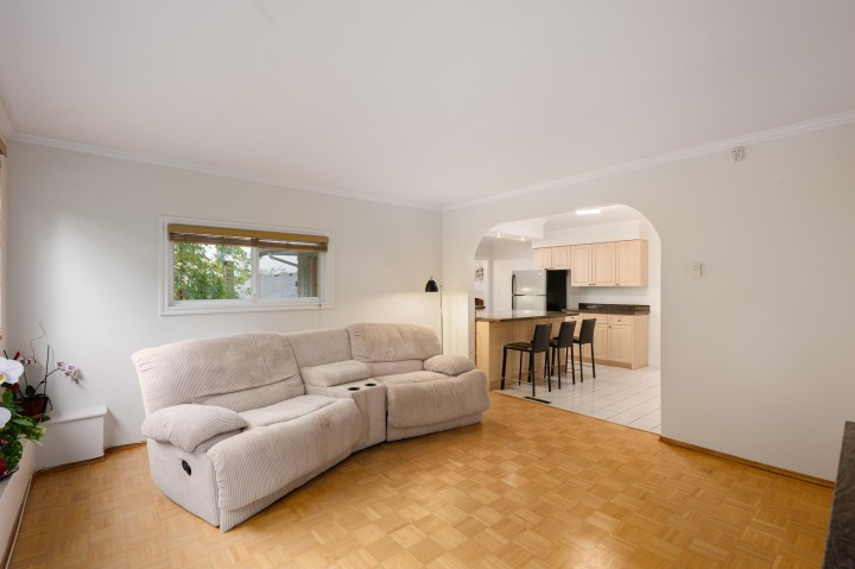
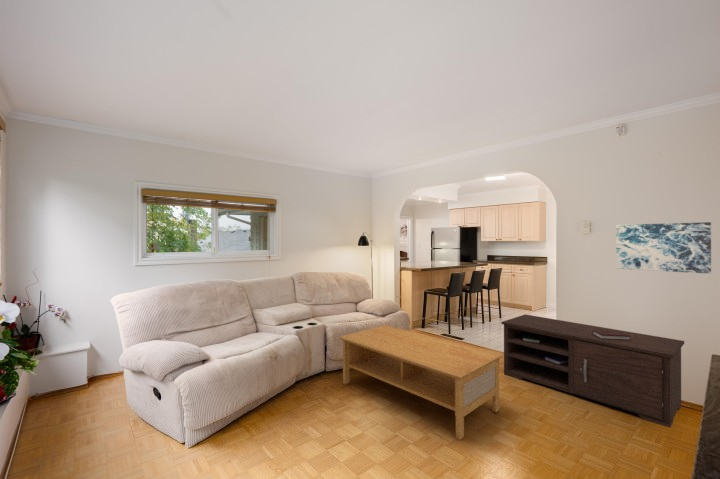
+ media console (582, 357)
+ wall art (660, 247)
+ coffee table (414, 370)
